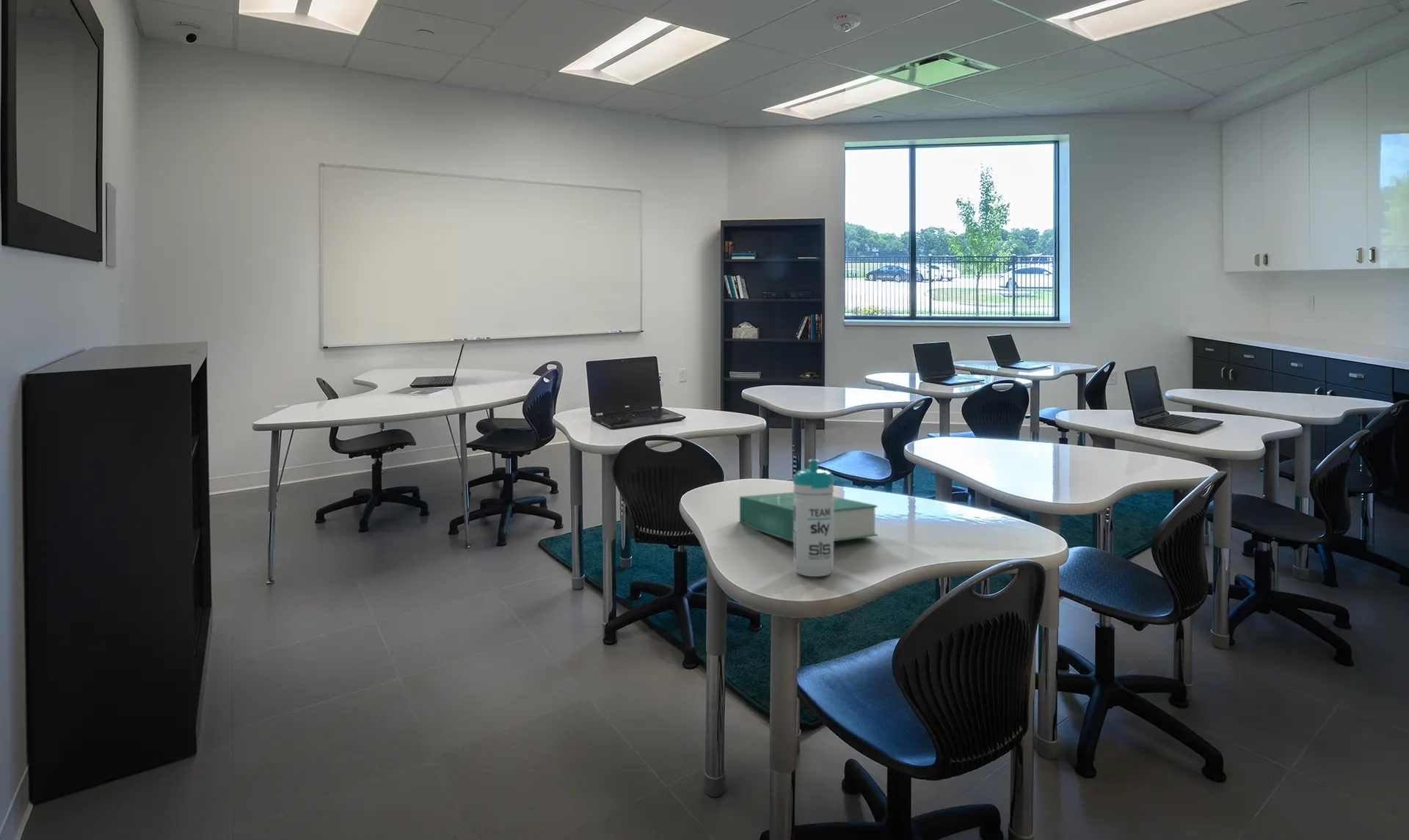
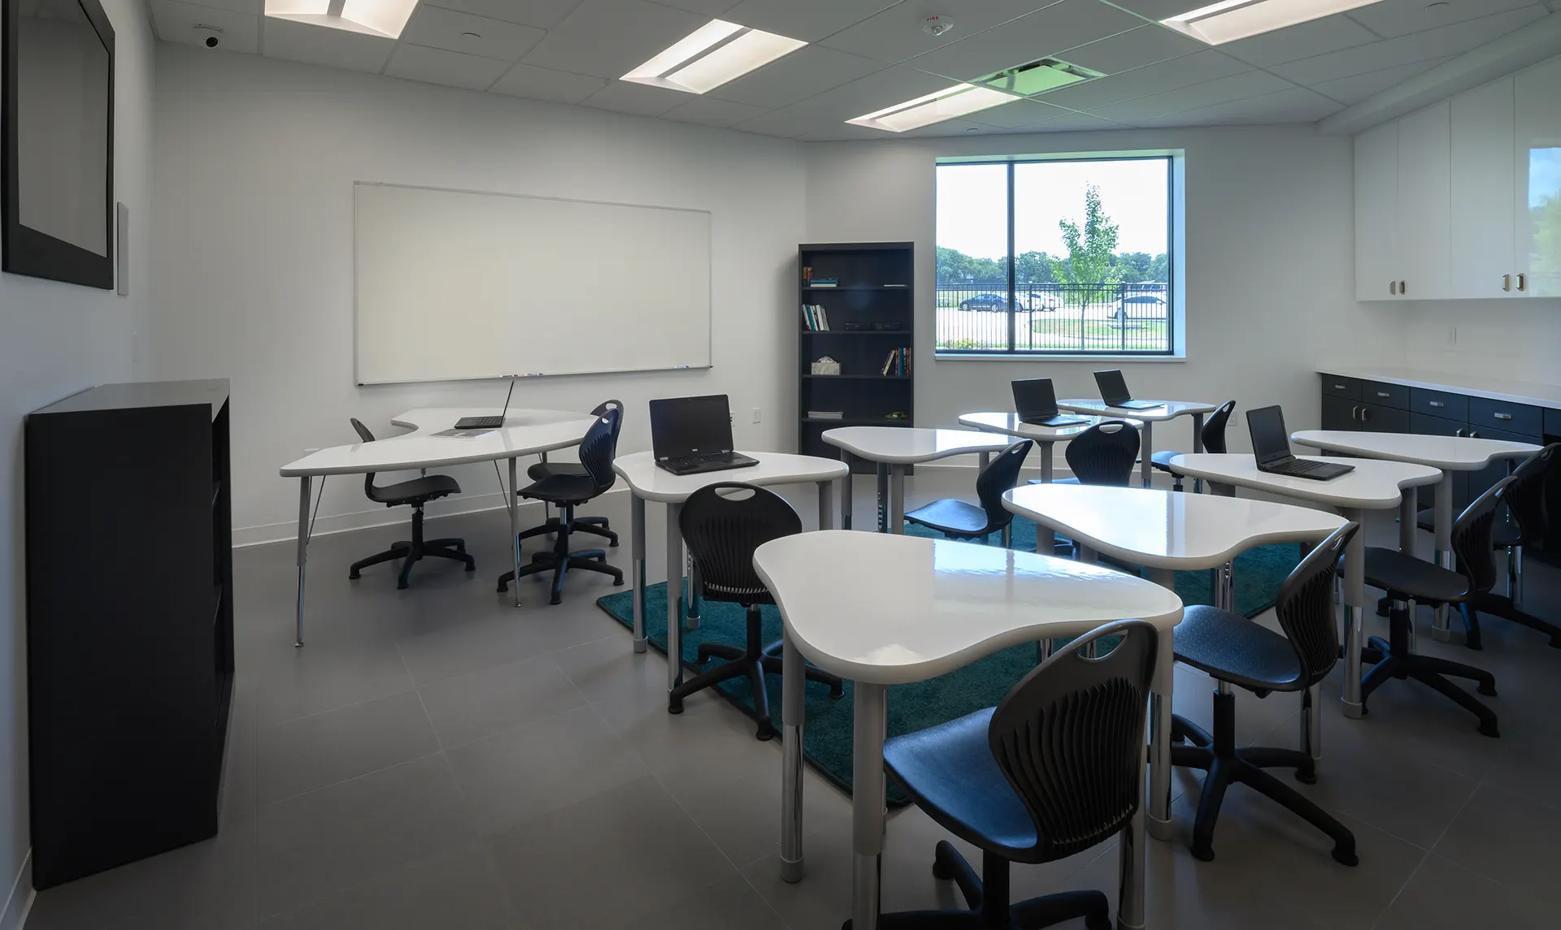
- water bottle (813, 516)
- book (793, 515)
